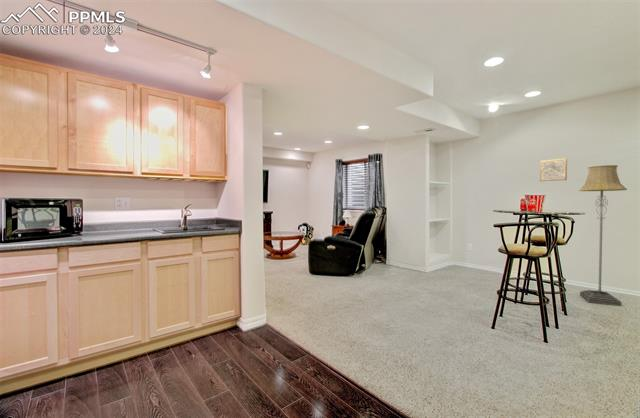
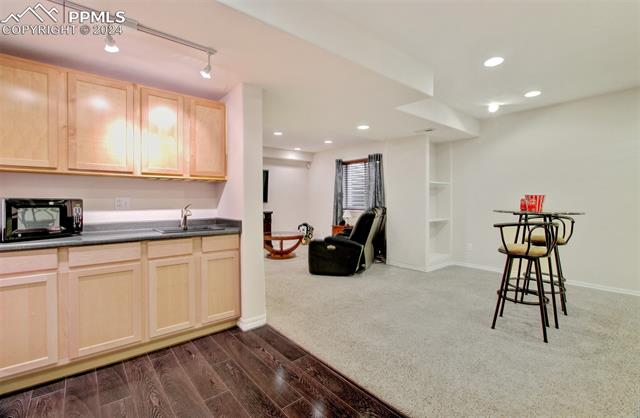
- floor lamp (600, 233)
- wall art (553, 170)
